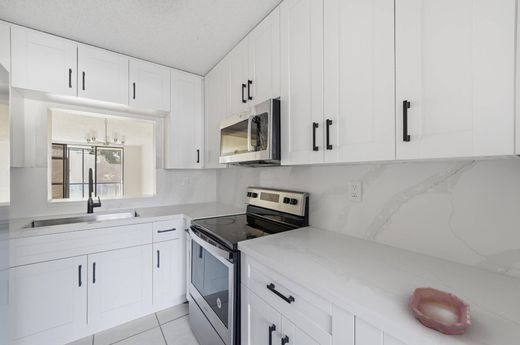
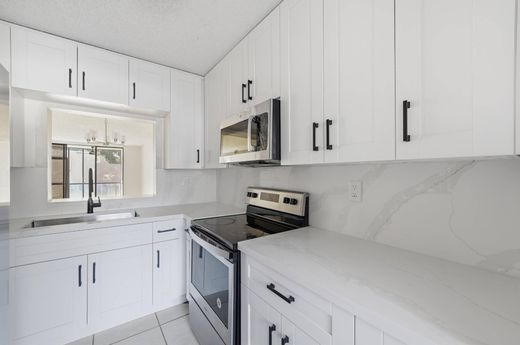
- bowl (438, 309)
